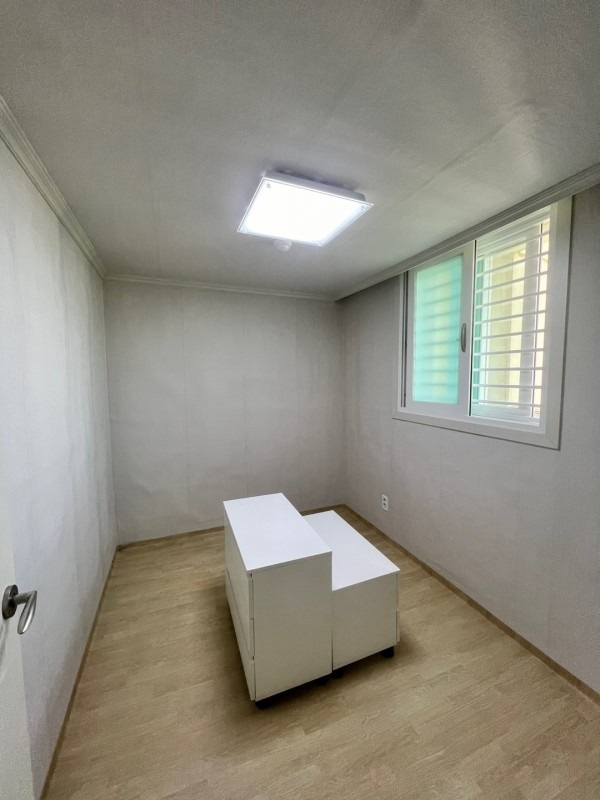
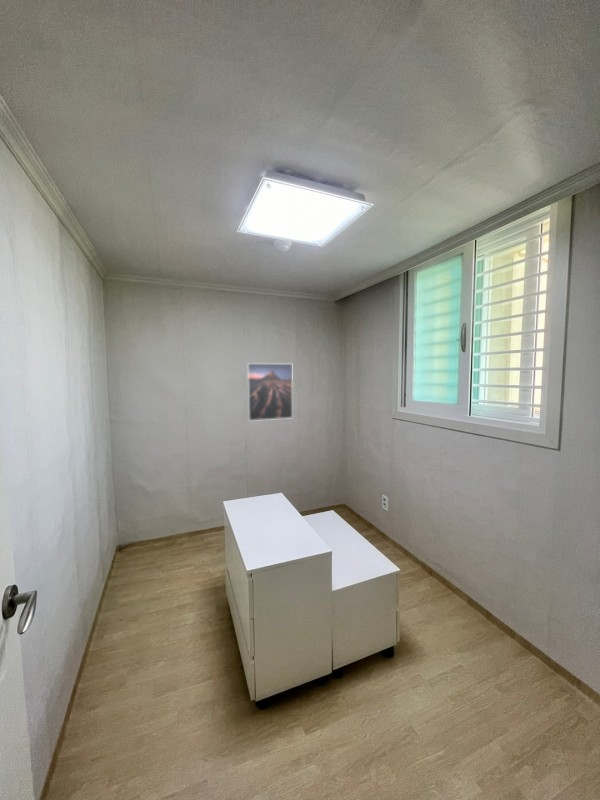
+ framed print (270, 391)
